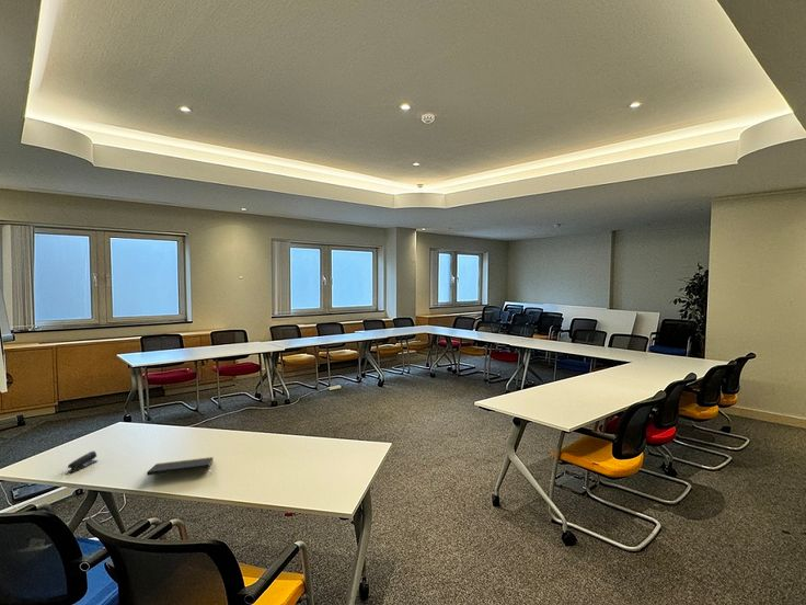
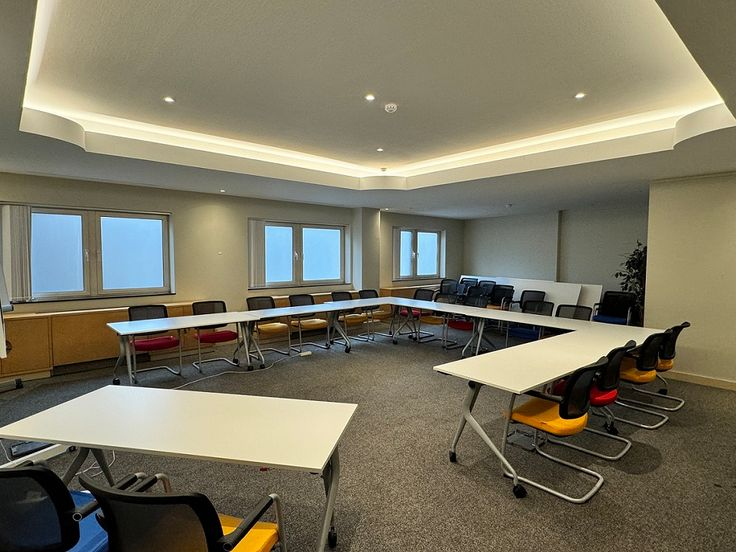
- stapler (82, 460)
- notepad (182, 465)
